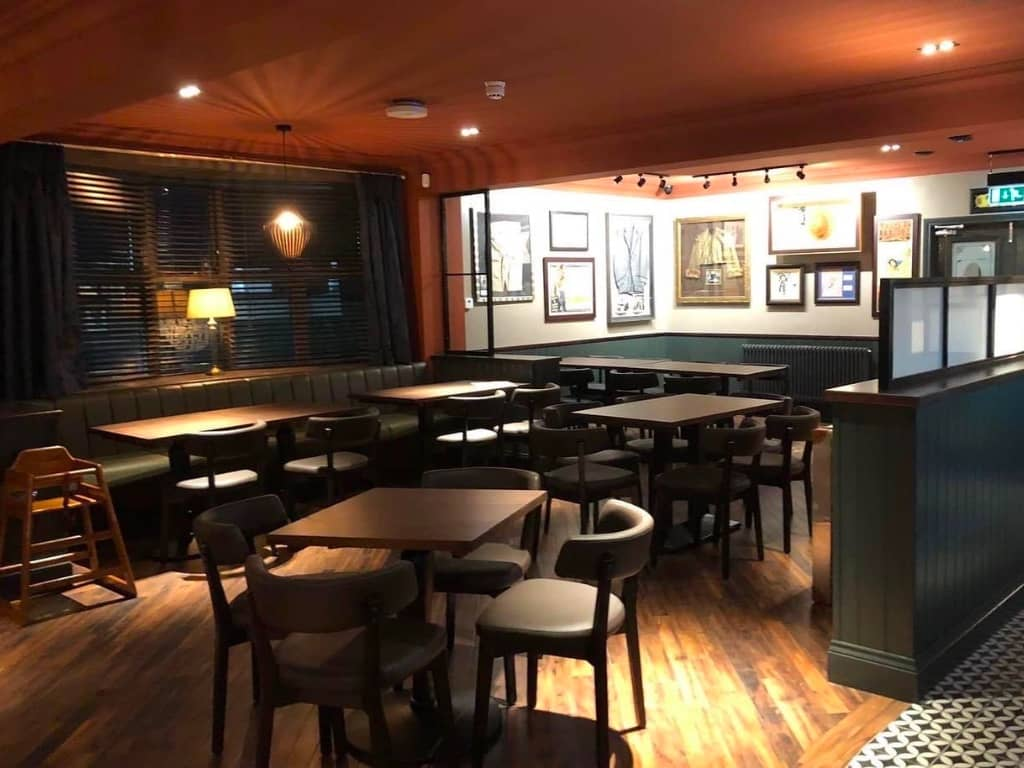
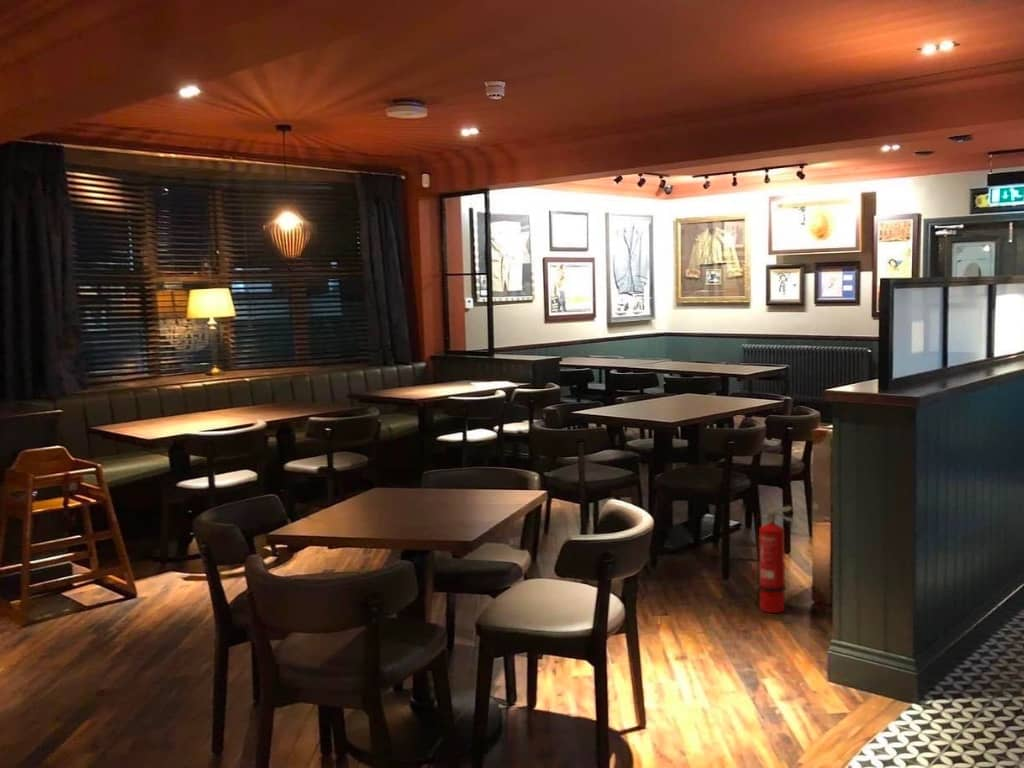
+ fire extinguisher (775, 557)
